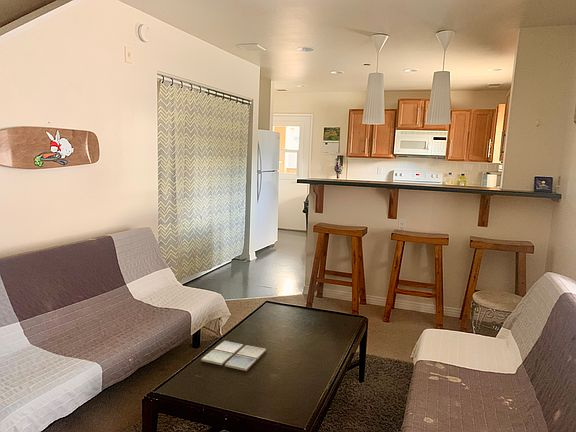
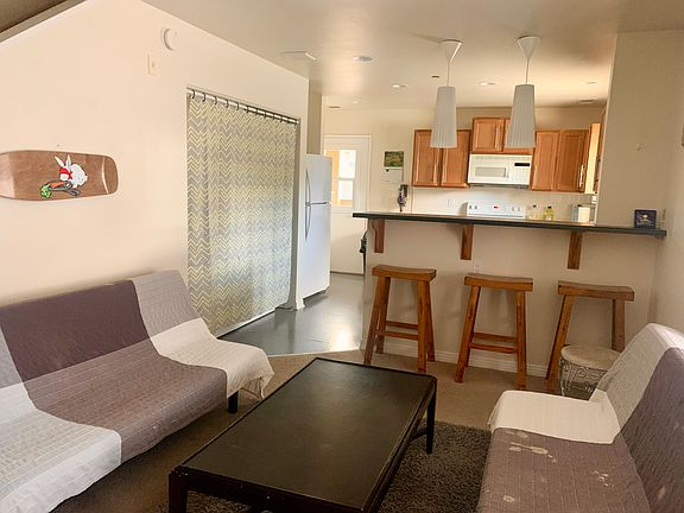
- drink coaster (233, 354)
